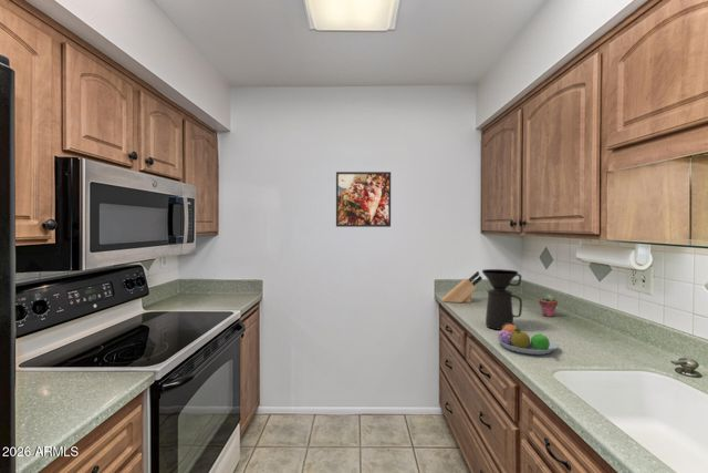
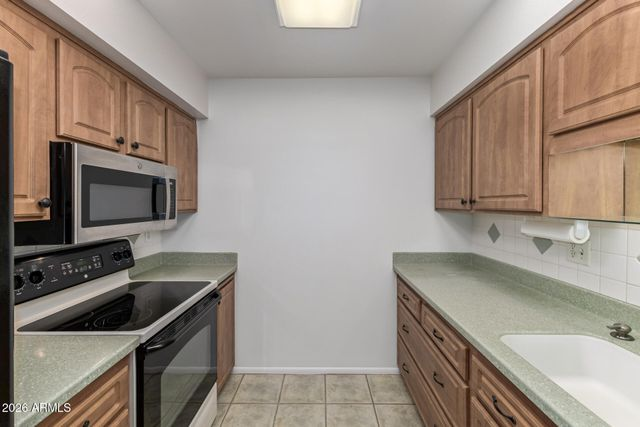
- coffee maker (499, 298)
- fruit bowl (527, 336)
- potted succulent (548, 305)
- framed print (363, 199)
- knife block (461, 286)
